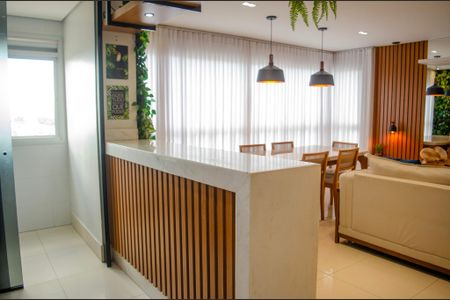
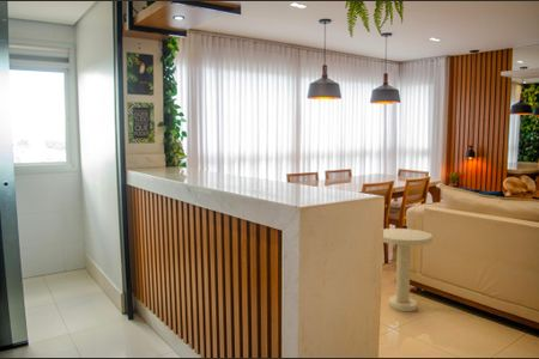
+ side table (402, 269)
